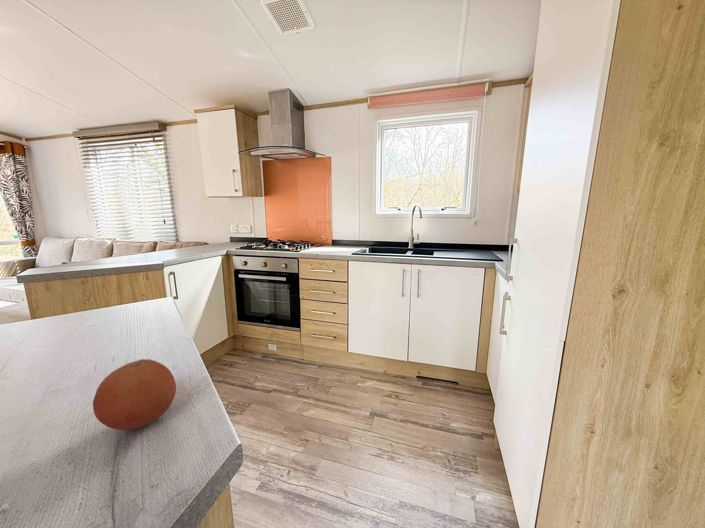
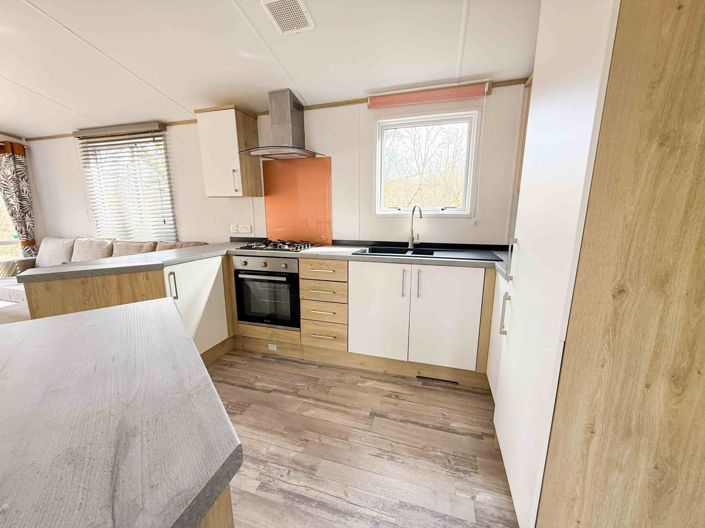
- fruit (137, 392)
